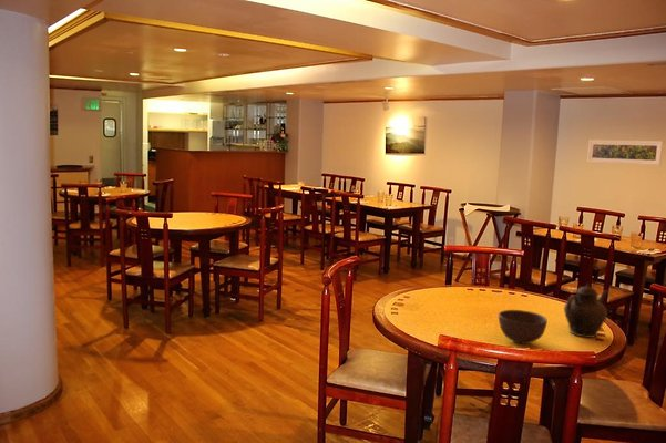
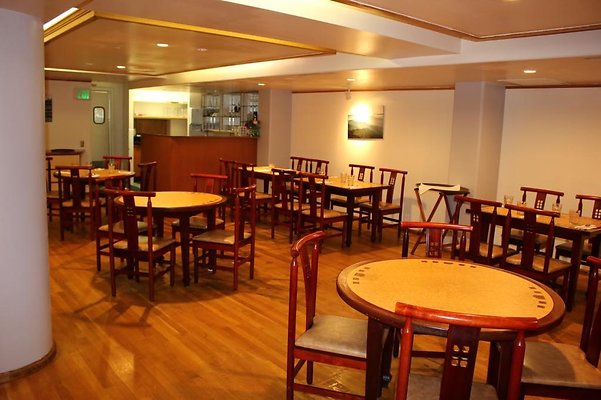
- bowl (521, 329)
- teapot (587, 308)
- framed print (623, 152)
